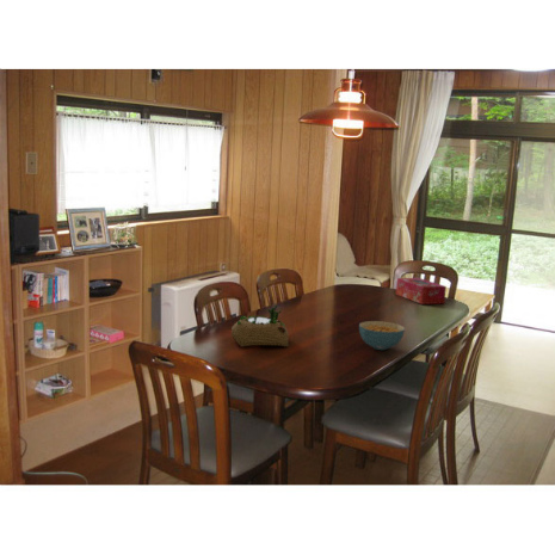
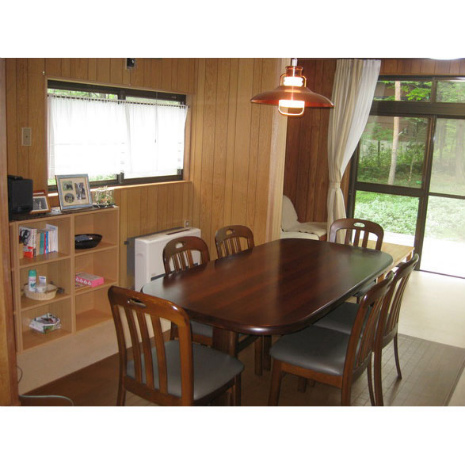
- tissue box (420, 290)
- succulent planter (260, 322)
- cereal bowl (381, 337)
